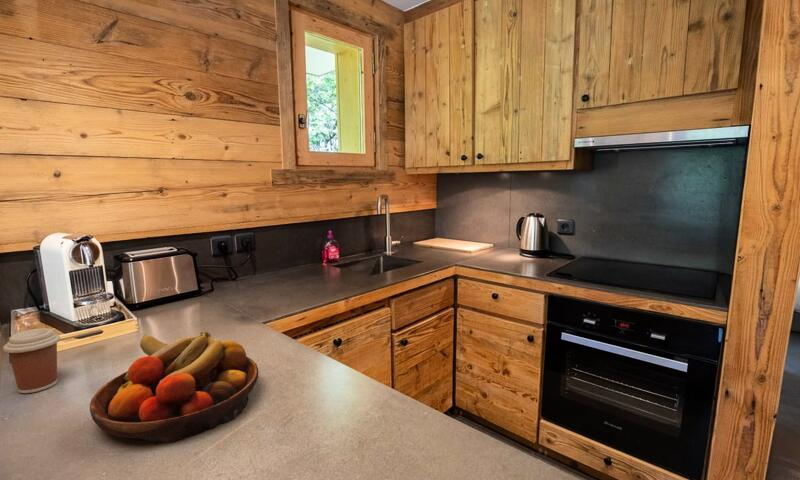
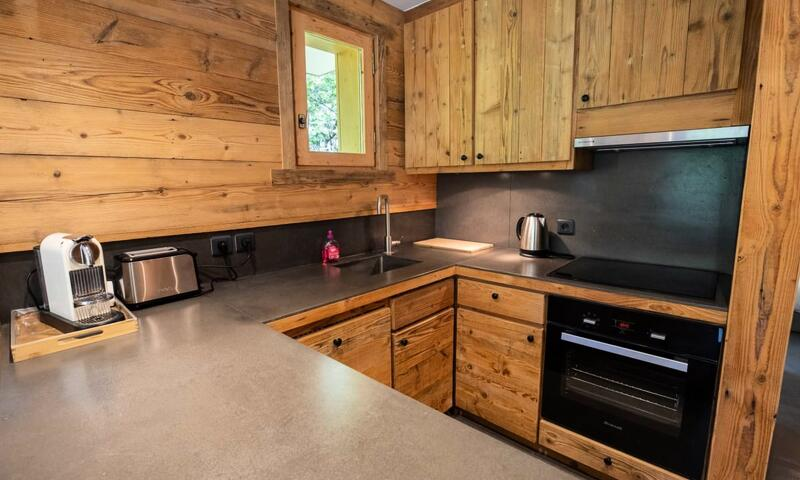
- coffee cup (34, 359)
- fruit bowl (179, 375)
